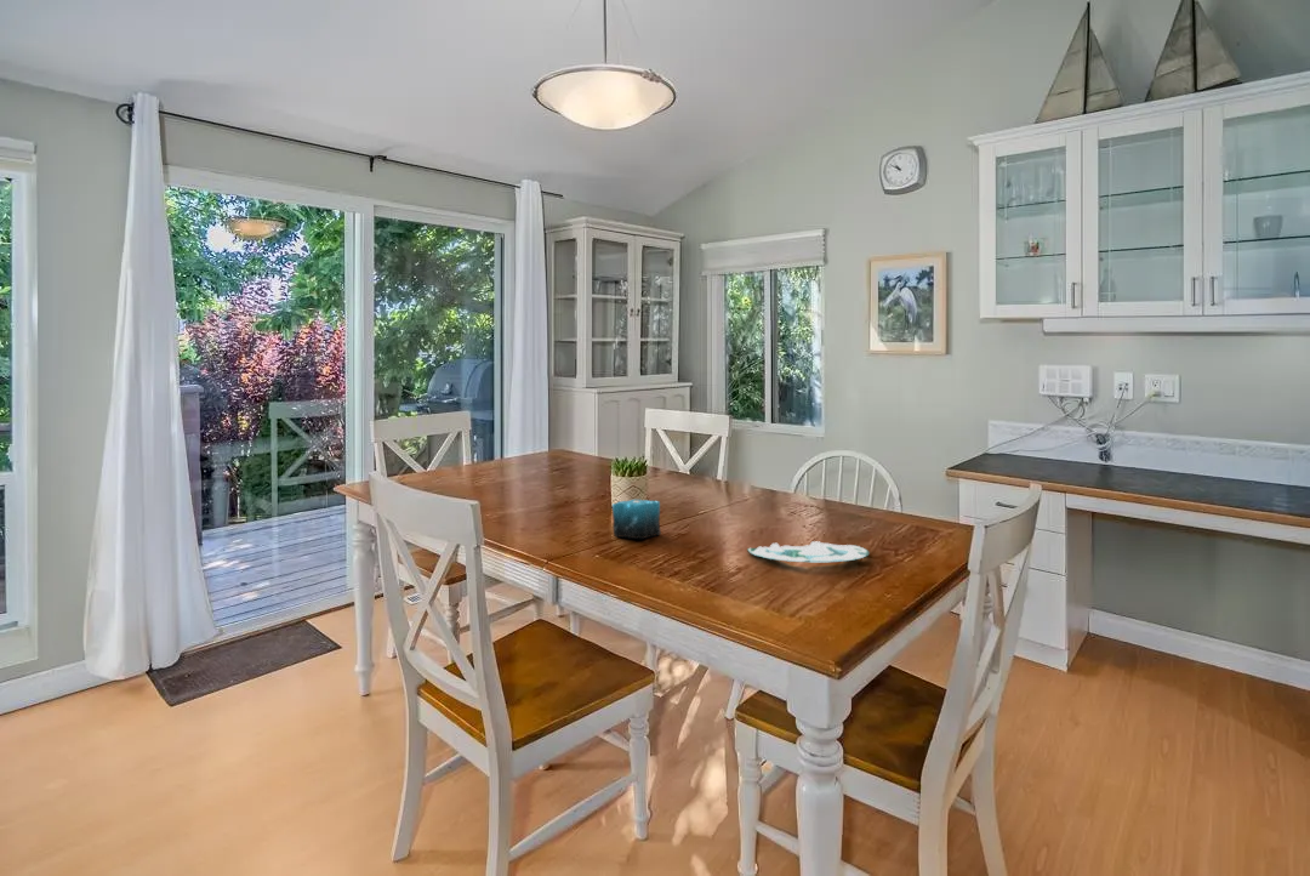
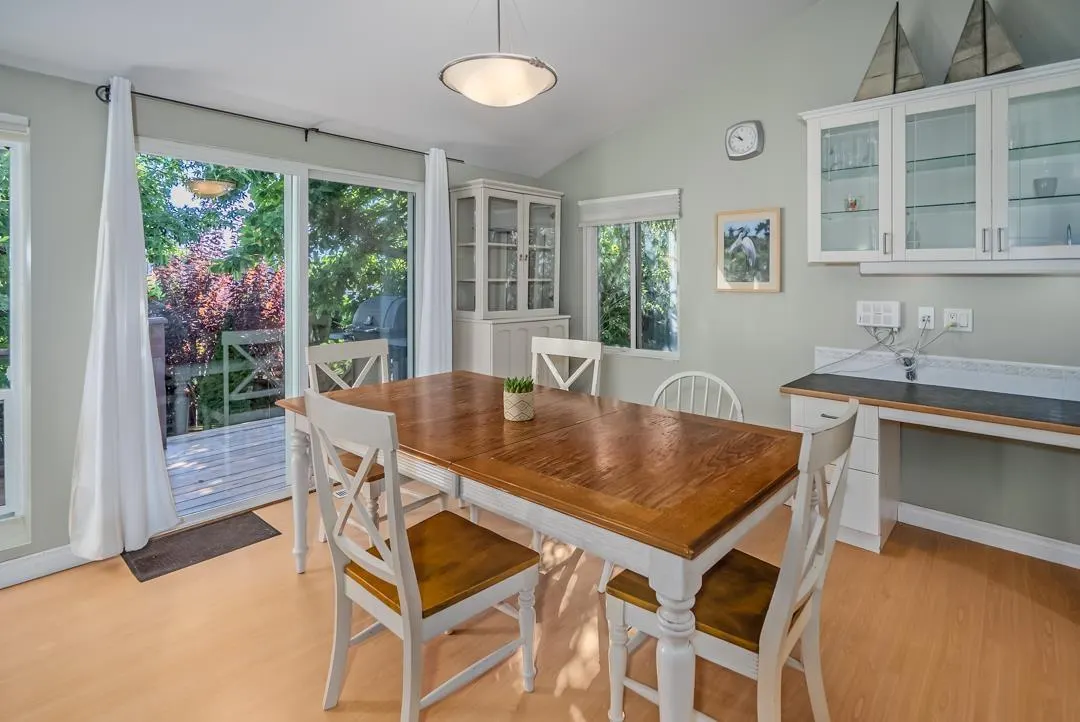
- plate (808, 545)
- candle (637, 511)
